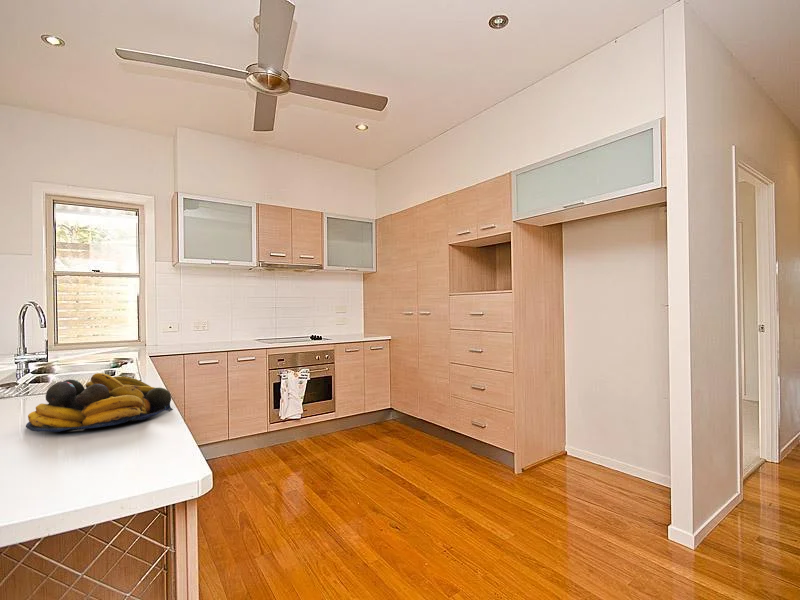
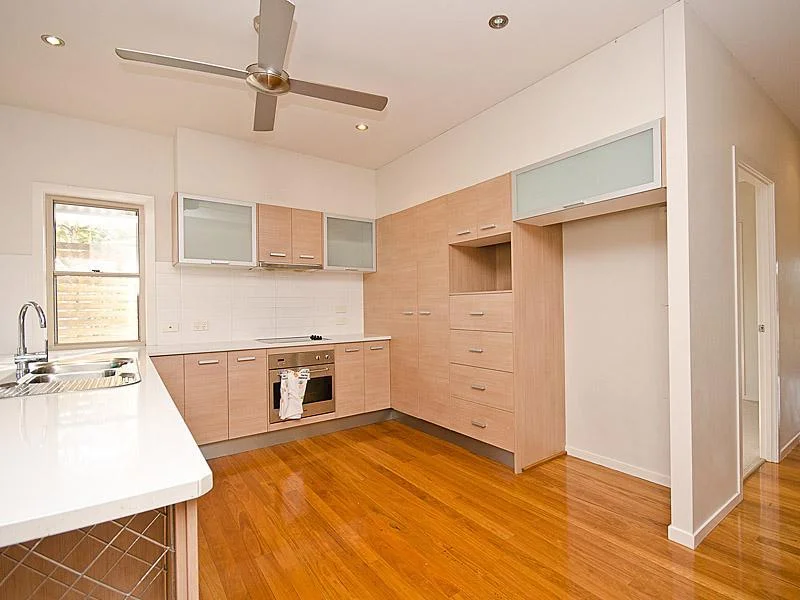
- fruit bowl (103, 395)
